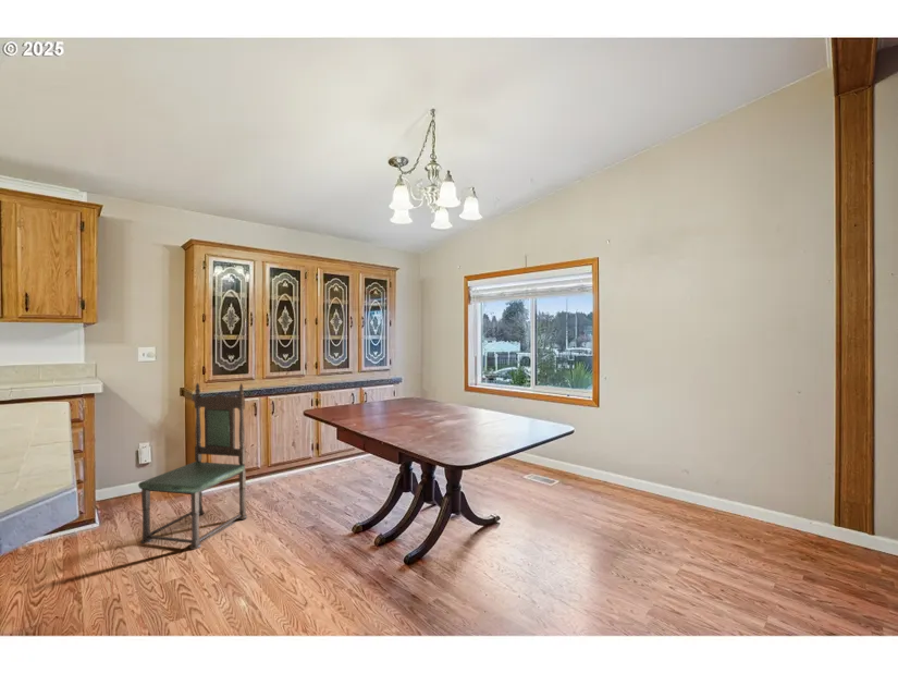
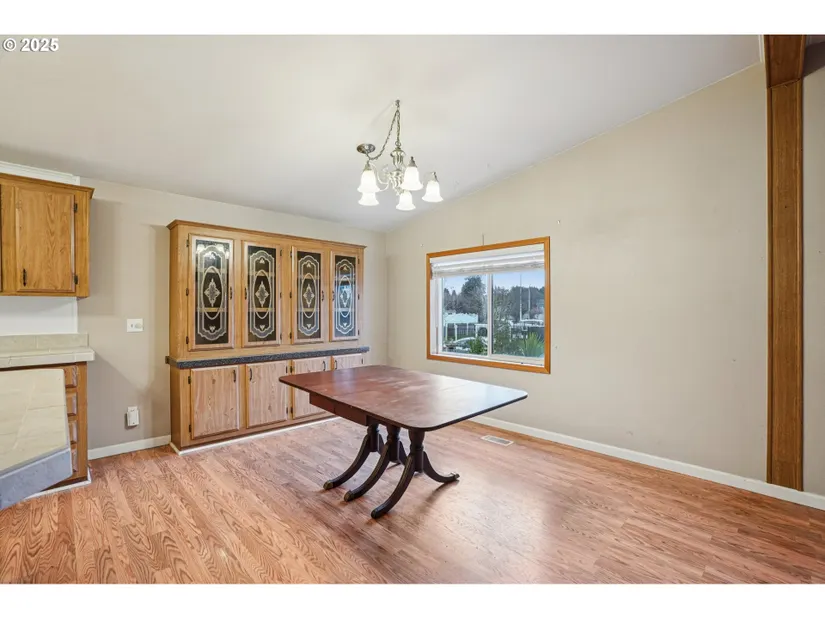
- dining chair (196, 457)
